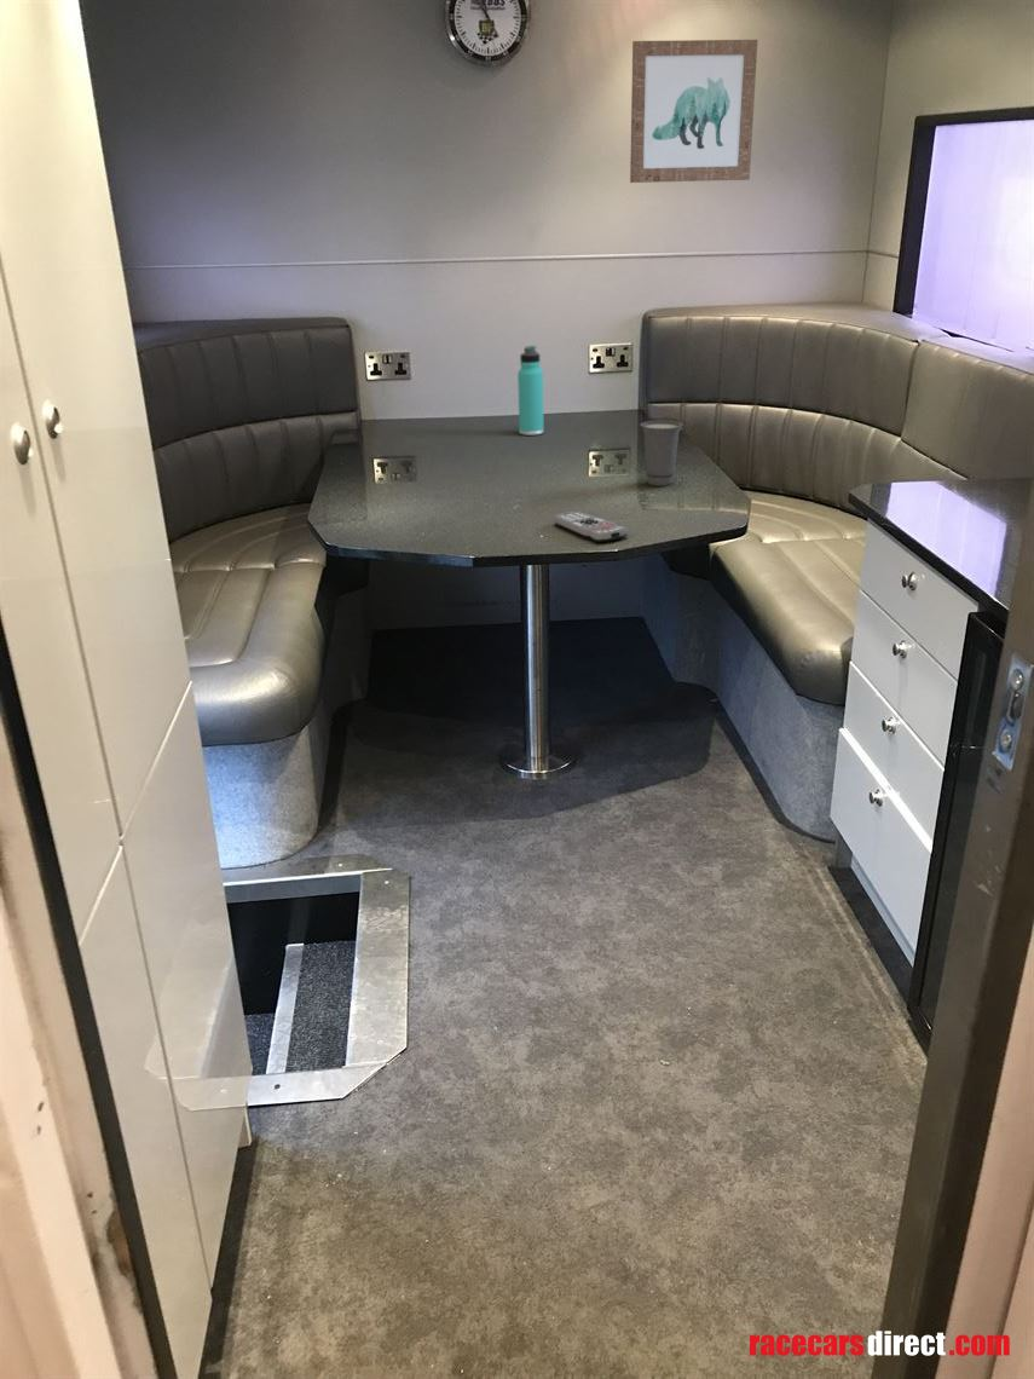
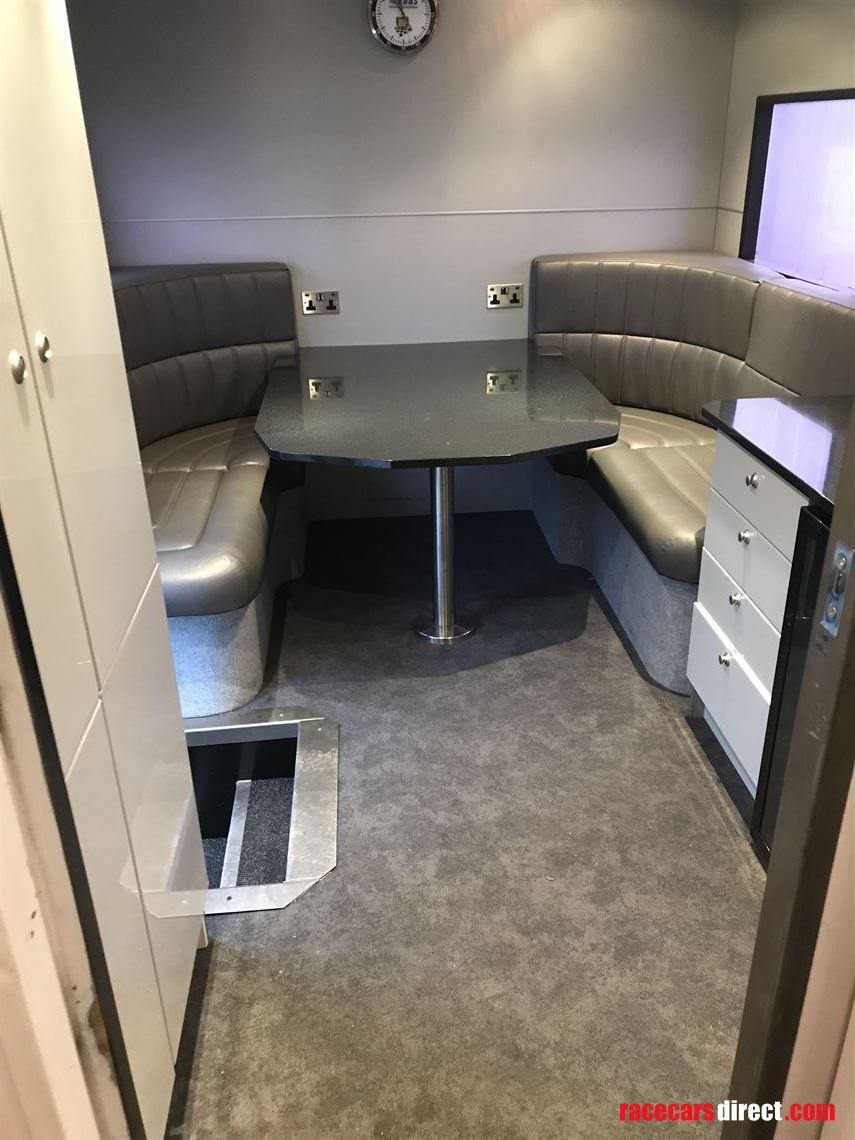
- wall art (692, 112)
- remote control (588, 526)
- cup (660, 454)
- thermos bottle (530, 390)
